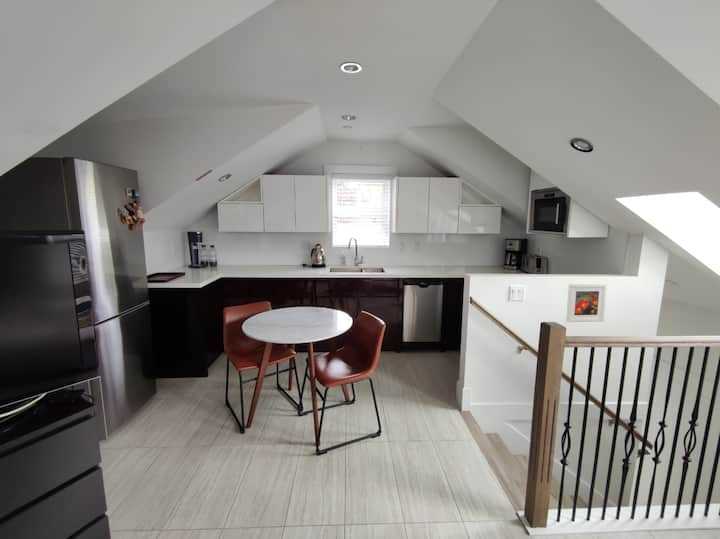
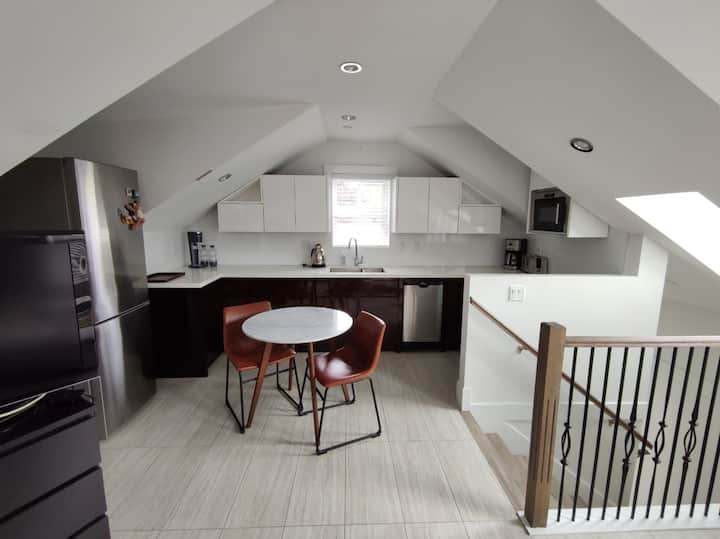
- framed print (586, 303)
